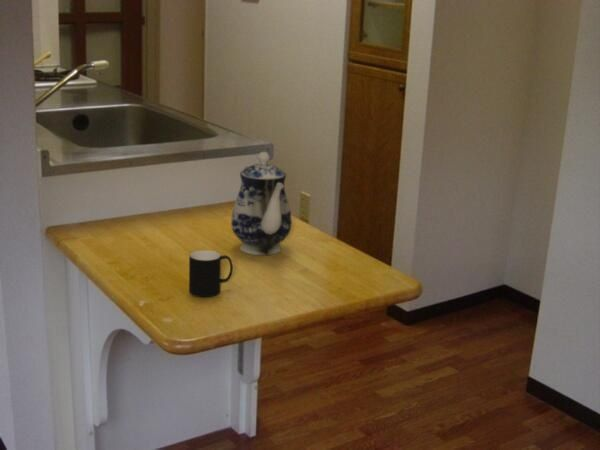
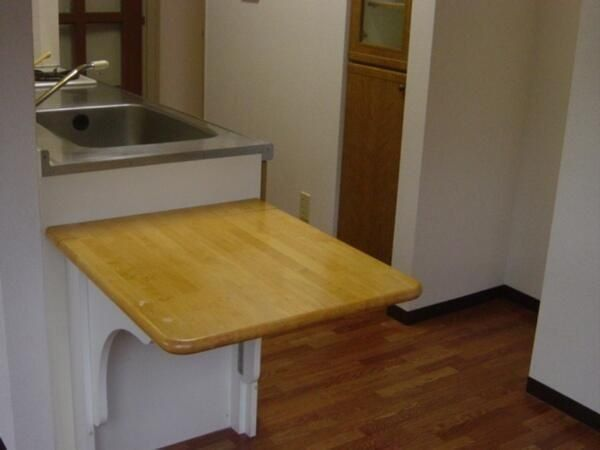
- cup (211, 273)
- teapot (262, 201)
